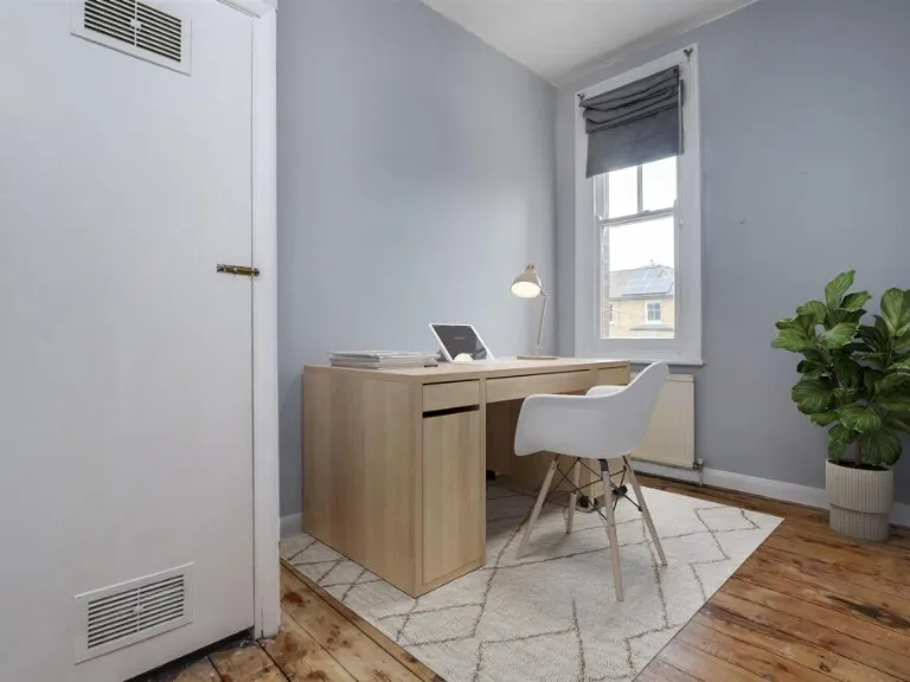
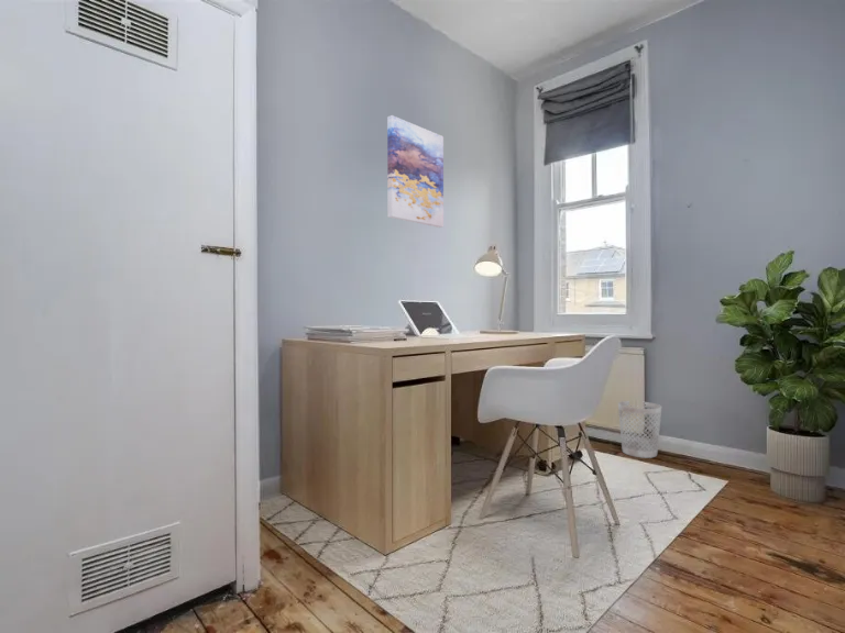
+ wastebasket (639, 429)
+ wall art (417, 175)
